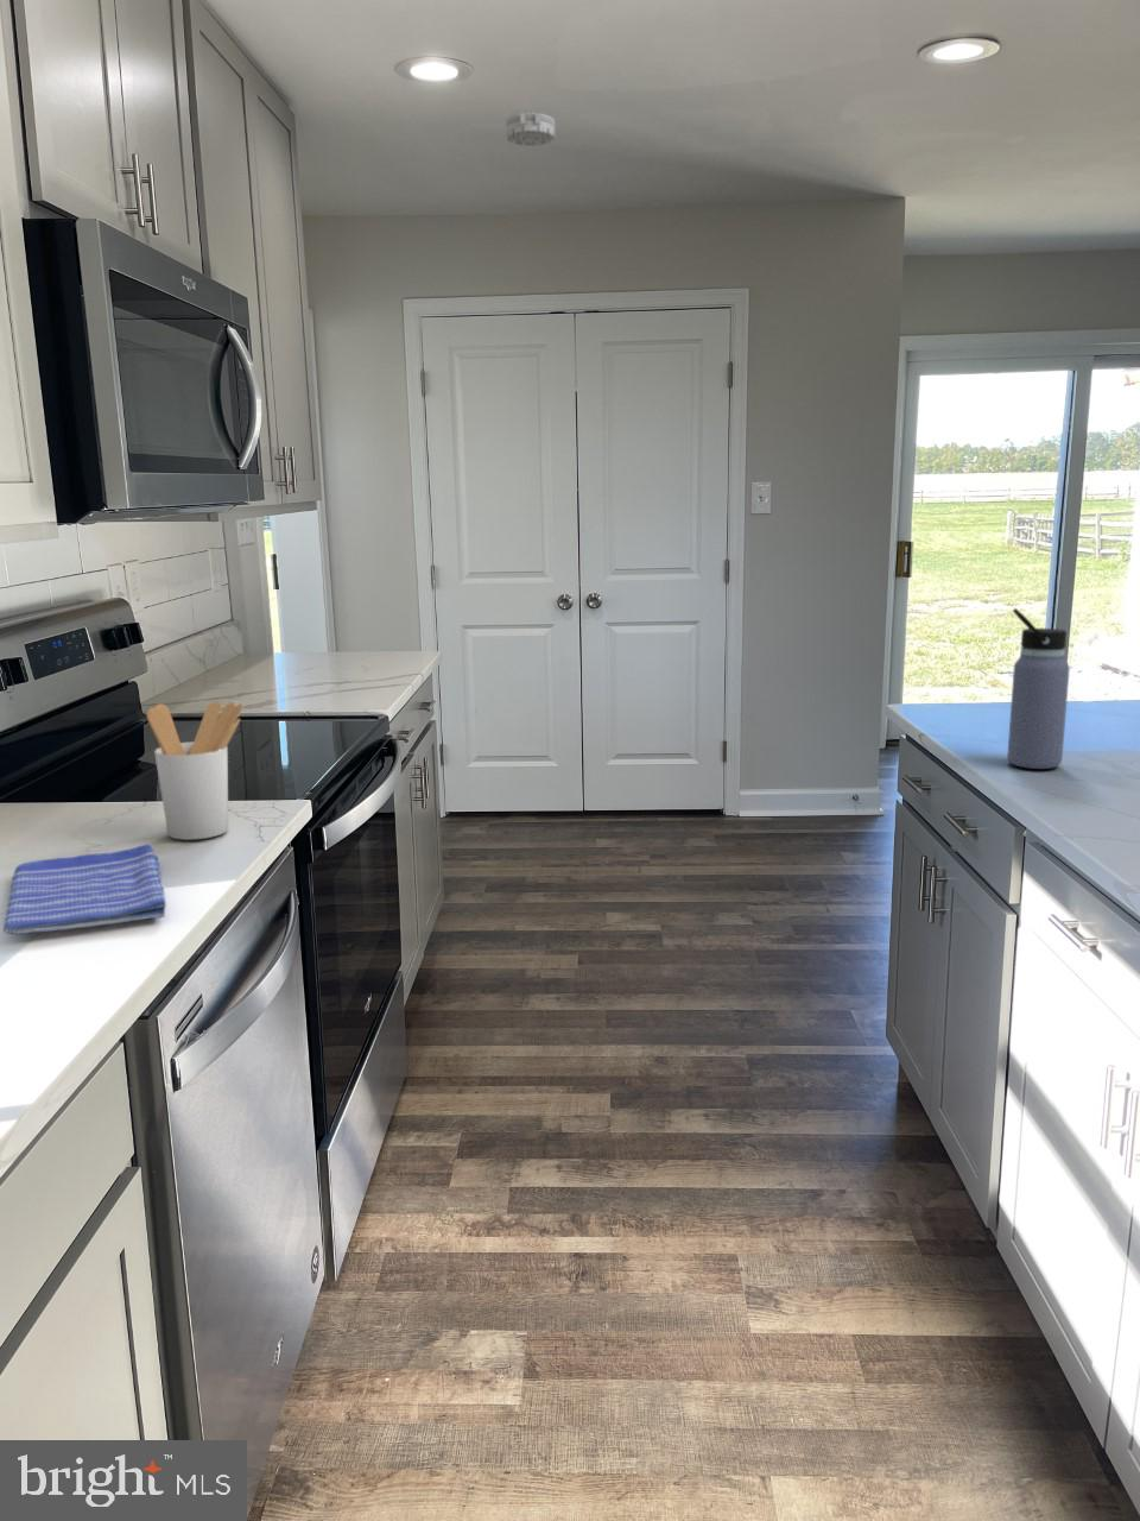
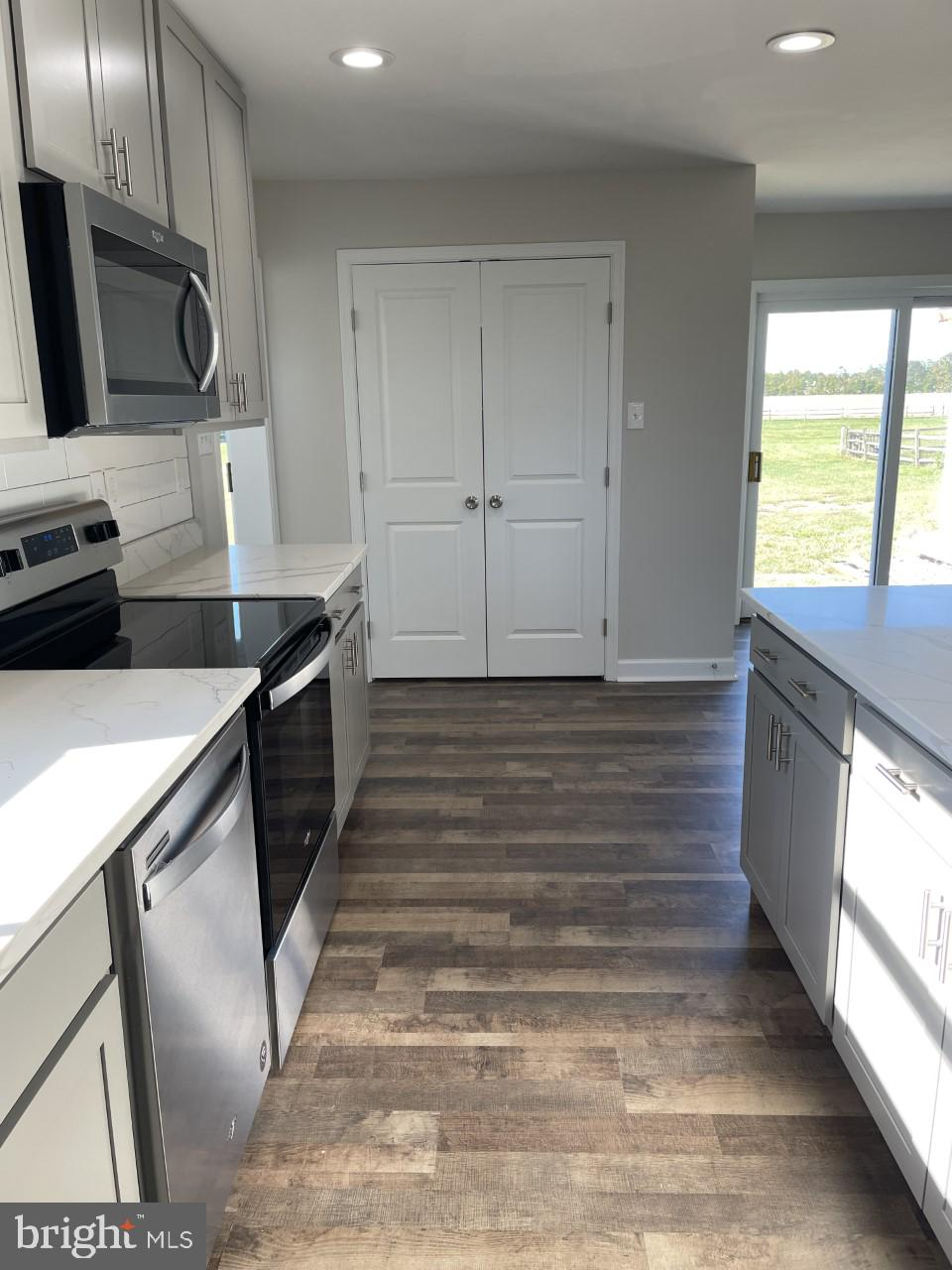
- dish towel (86, 885)
- smoke detector (529, 128)
- water bottle (1037, 686)
- utensil holder (205, 765)
